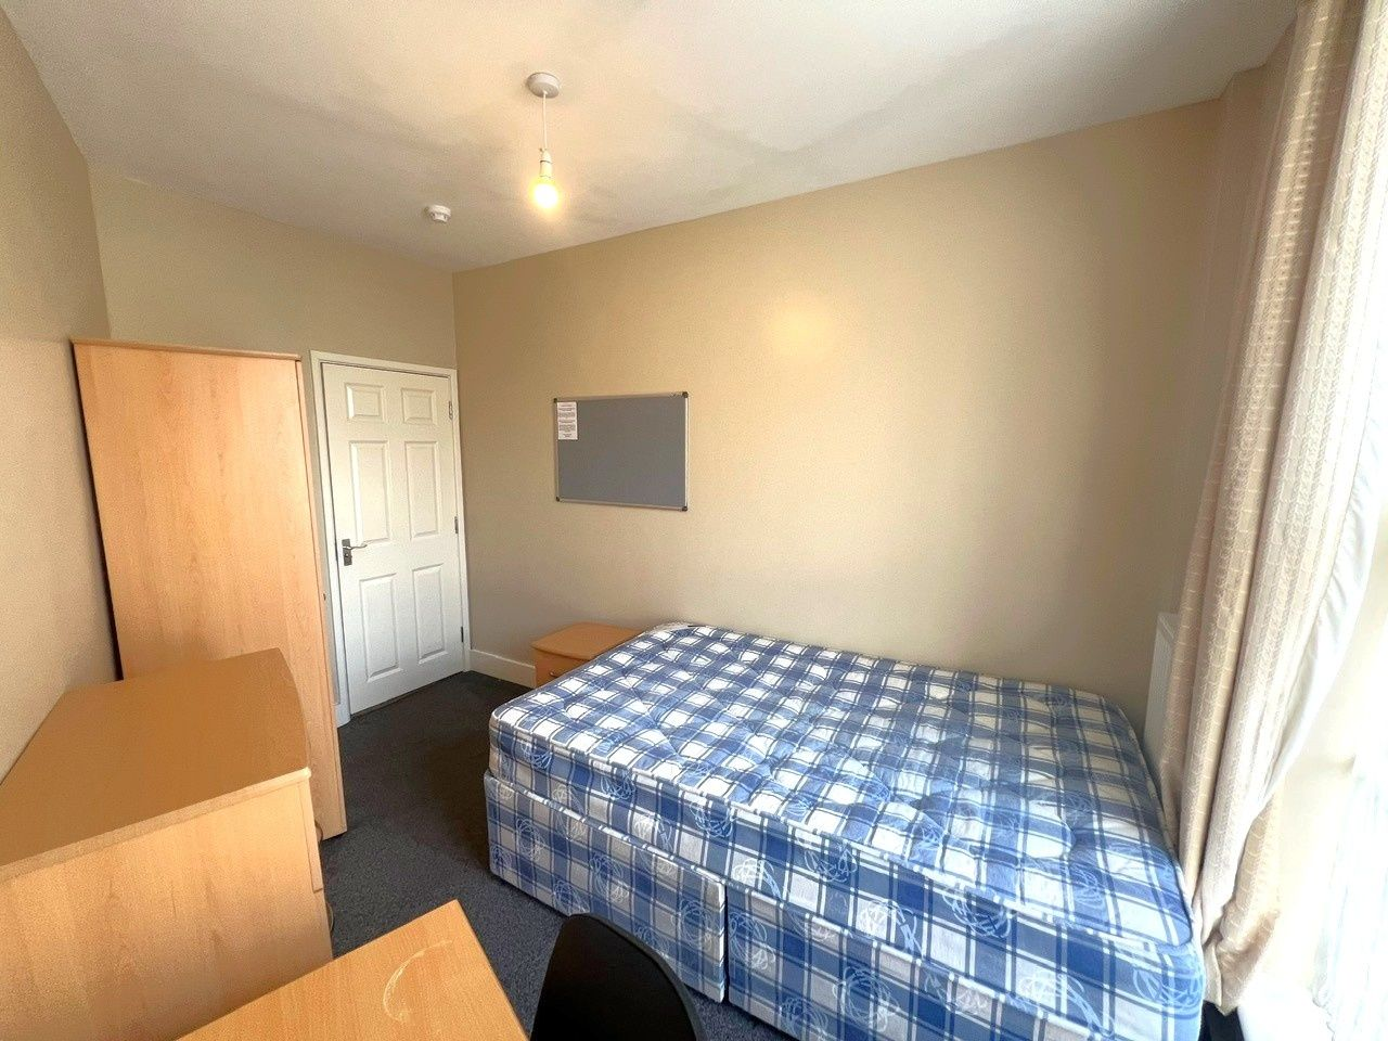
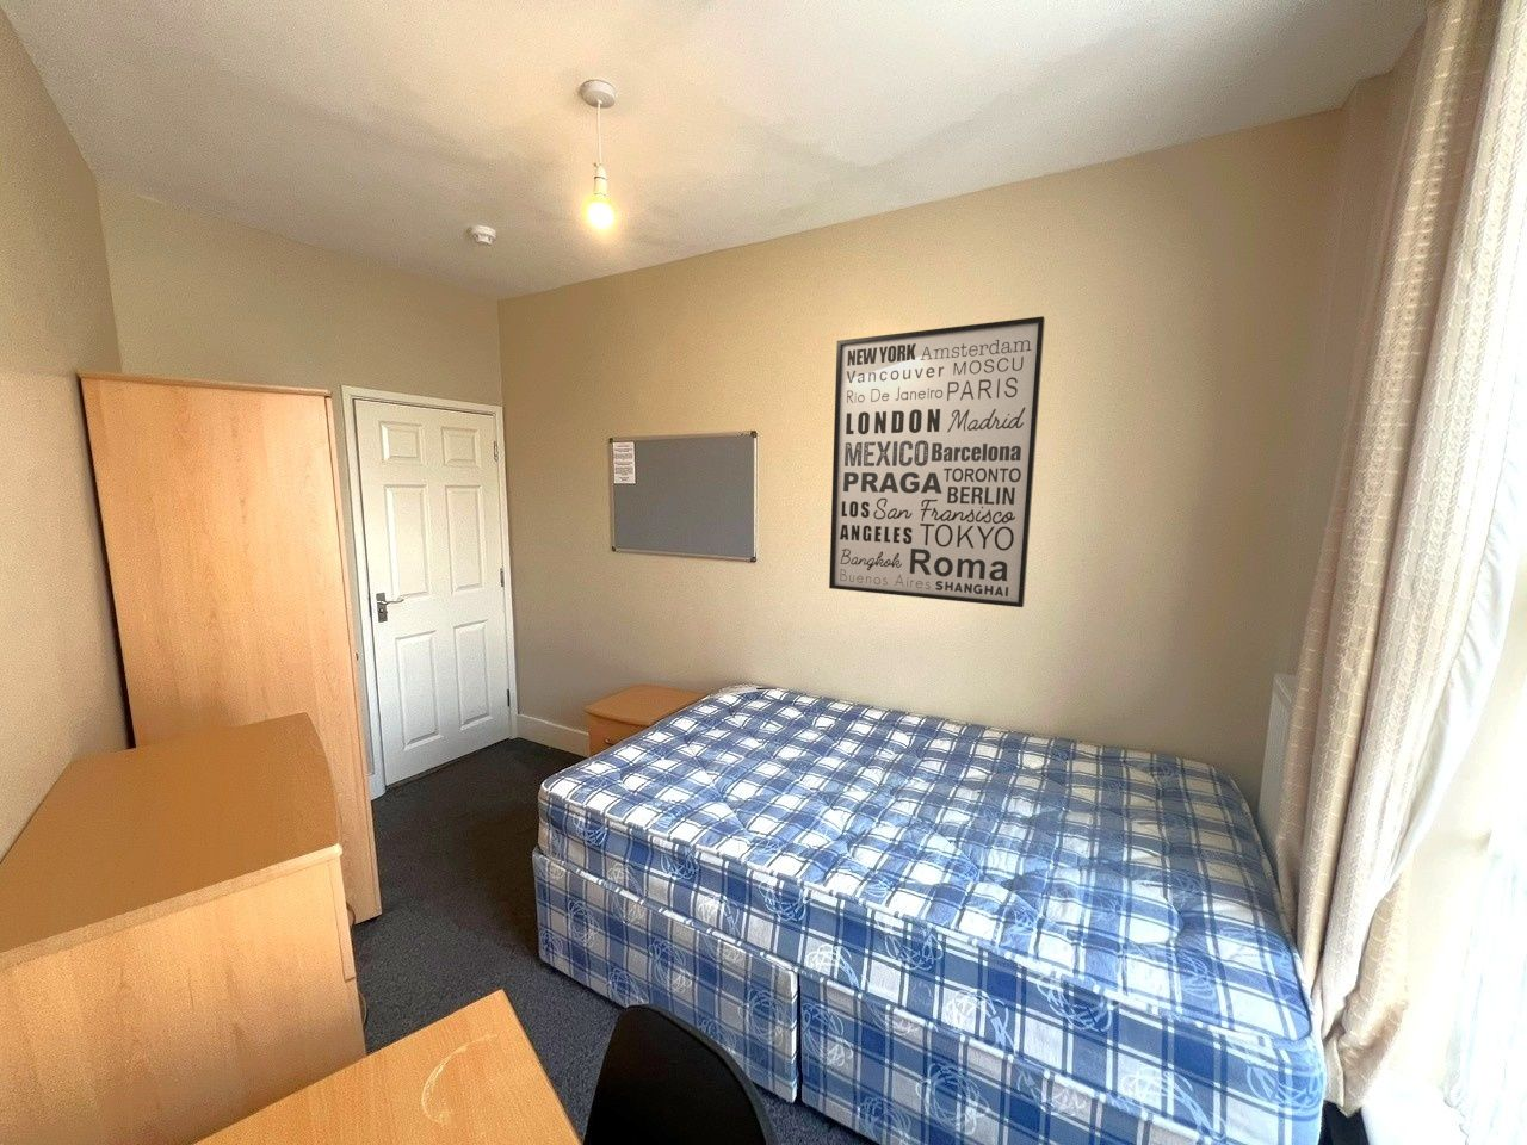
+ wall art (926, 467)
